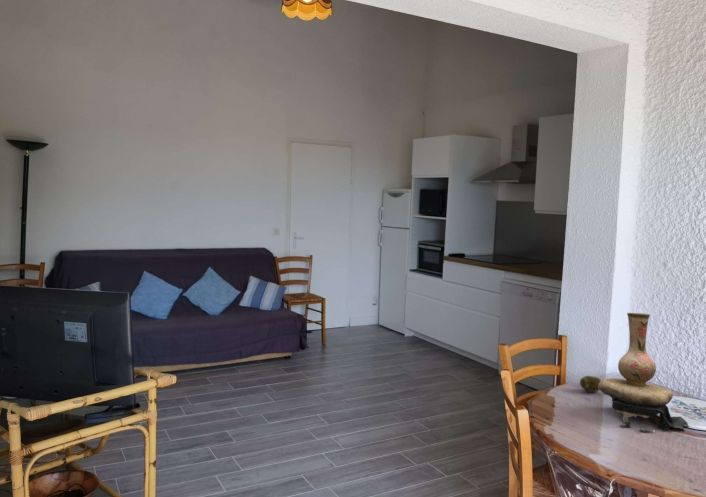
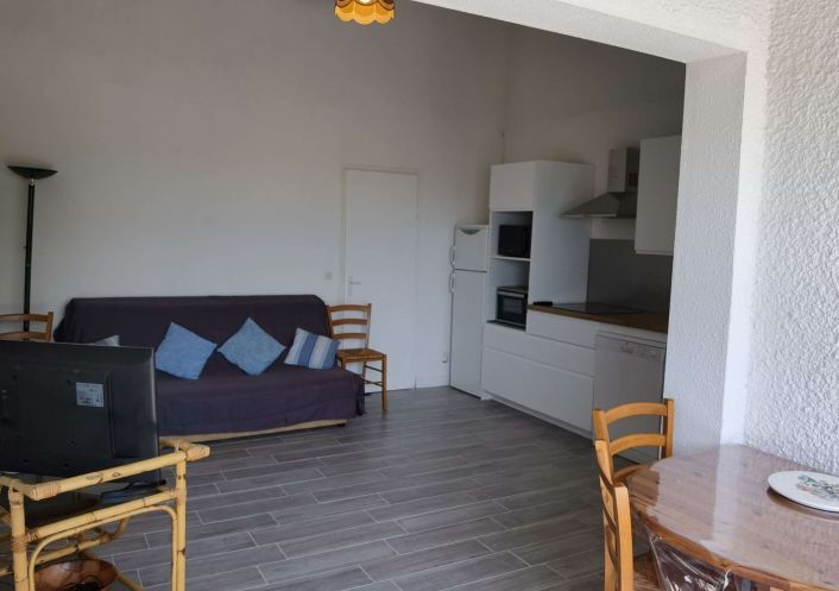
- fruit (591, 383)
- vase (644, 366)
